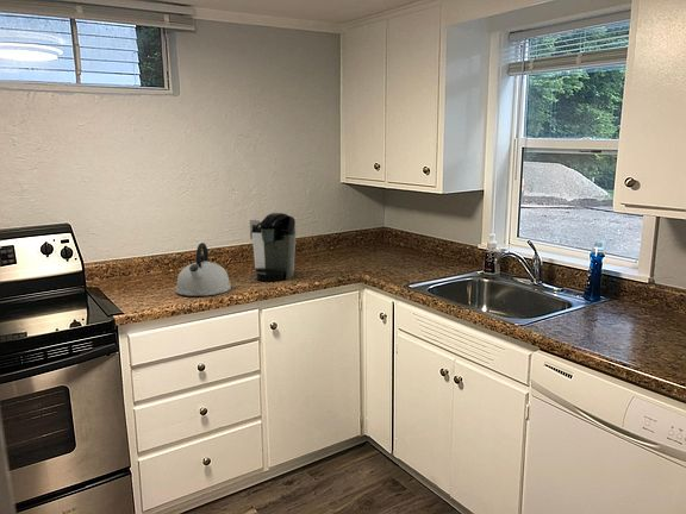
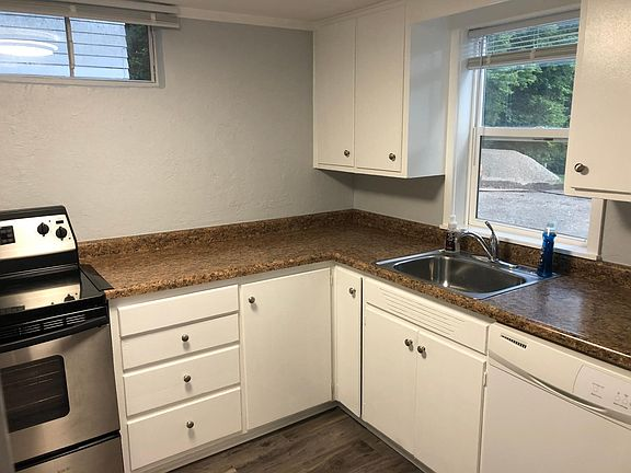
- kettle (201, 267)
- coffee maker (264, 244)
